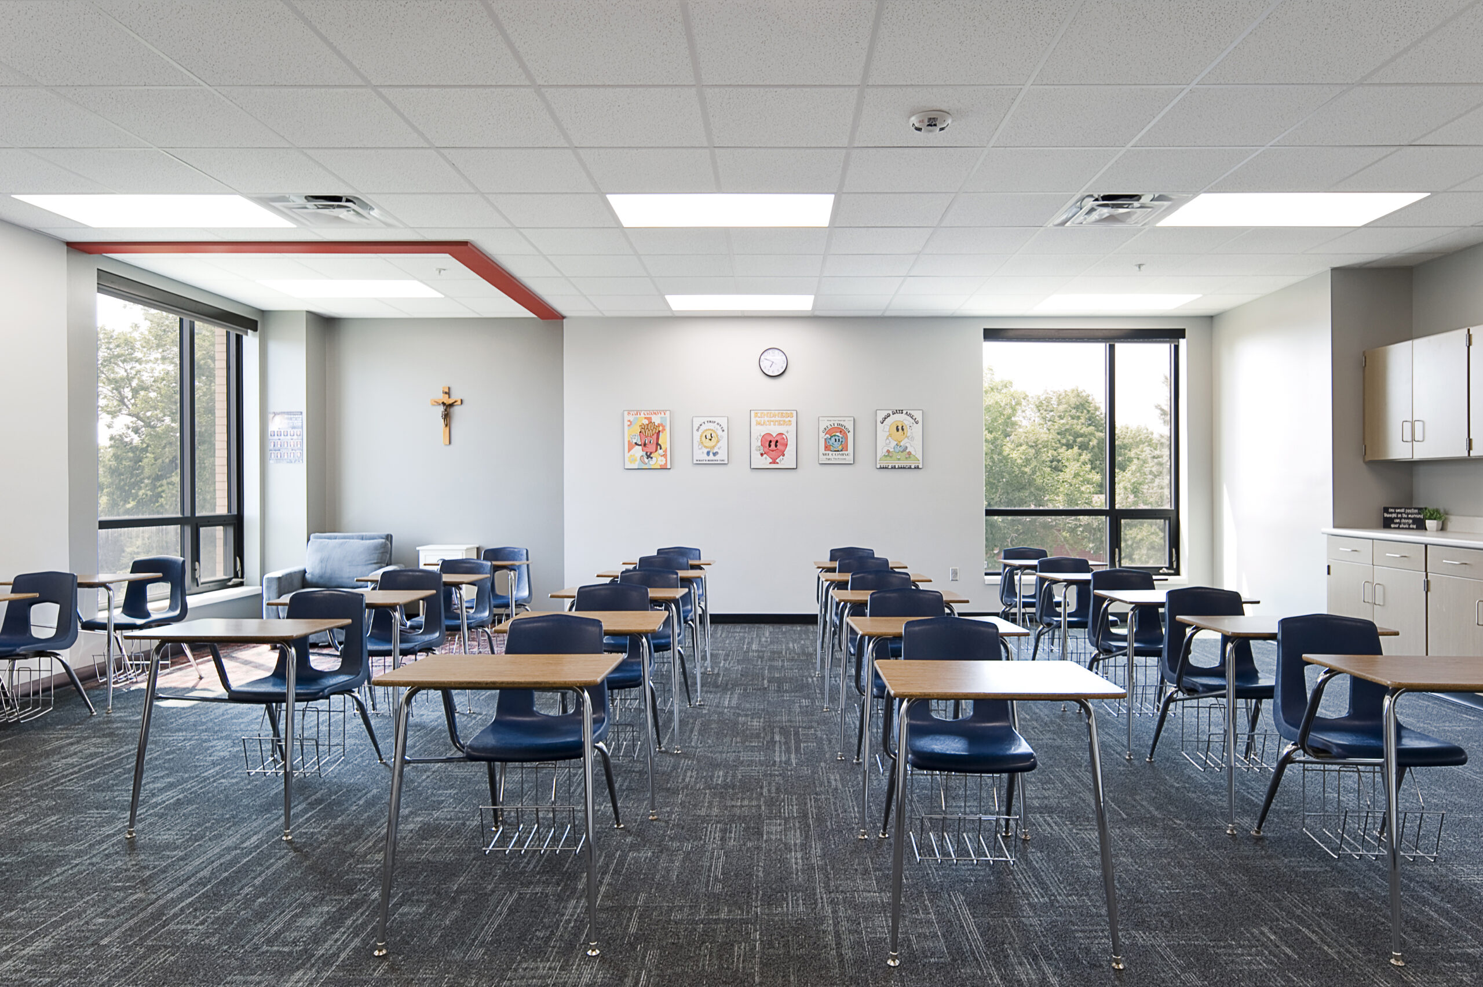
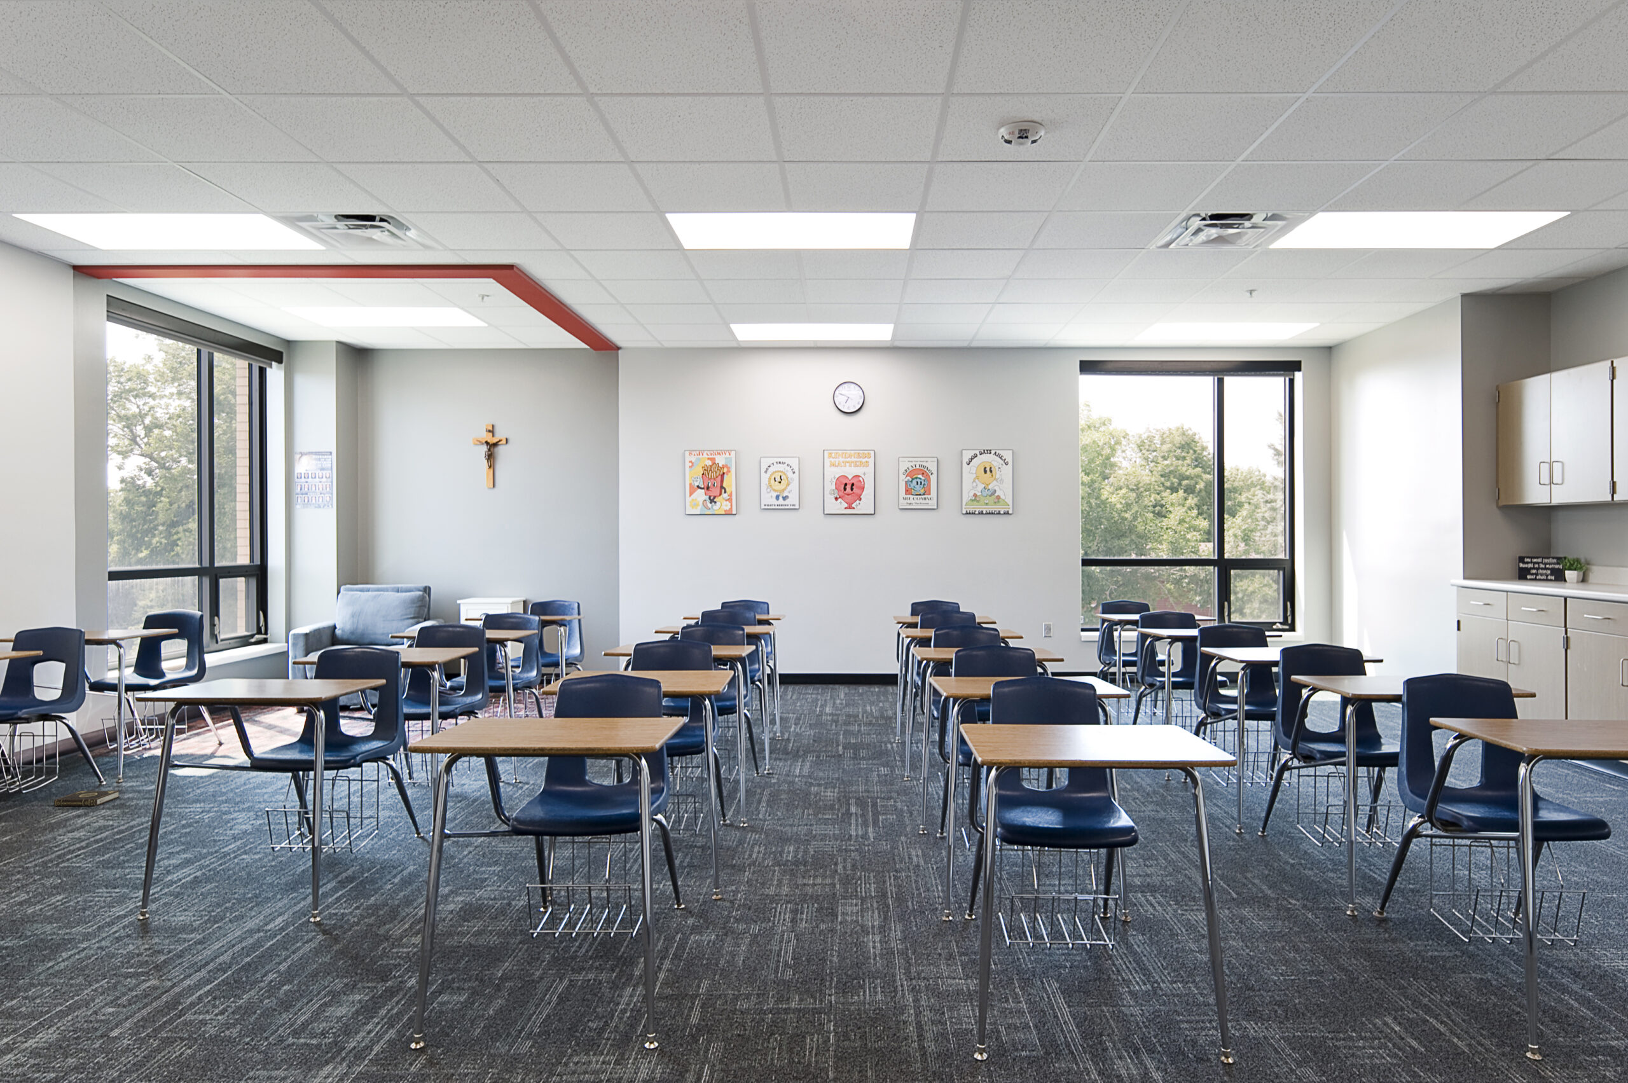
+ book (87, 798)
